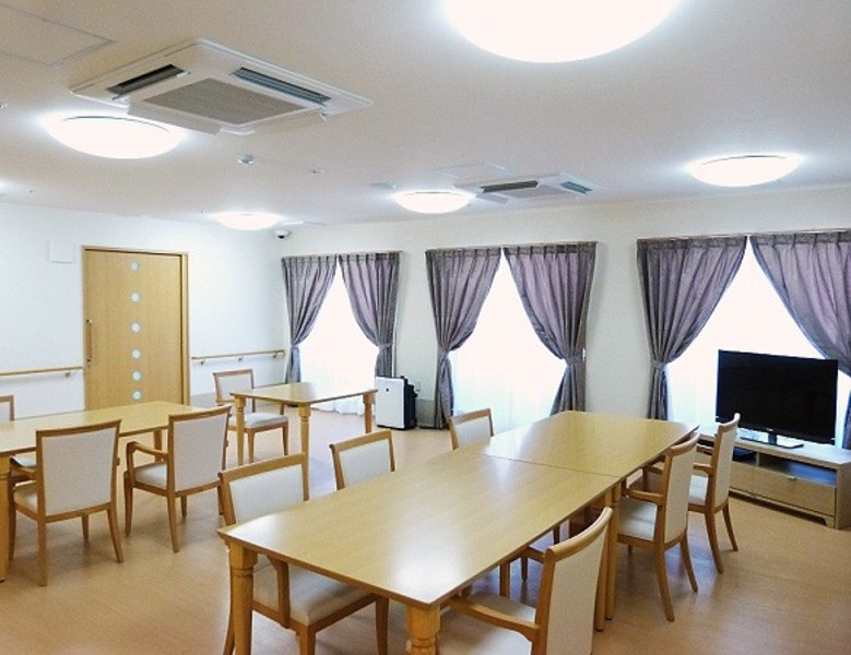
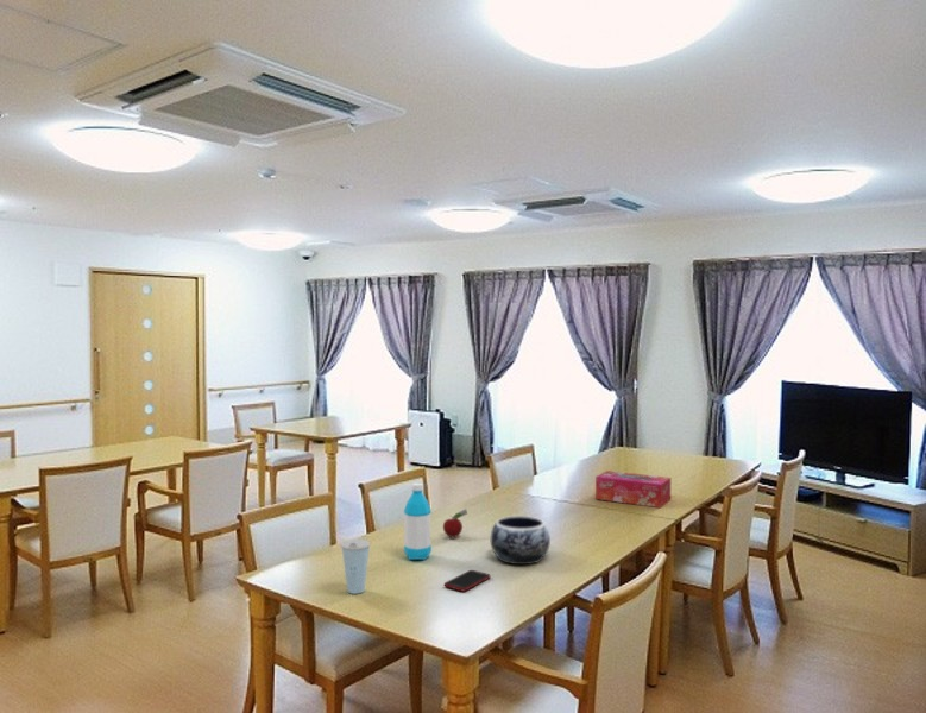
+ tissue box (632, 488)
+ fruit (454, 522)
+ cell phone (467, 580)
+ decorative bowl (519, 540)
+ cup (355, 564)
+ water bottle (417, 520)
